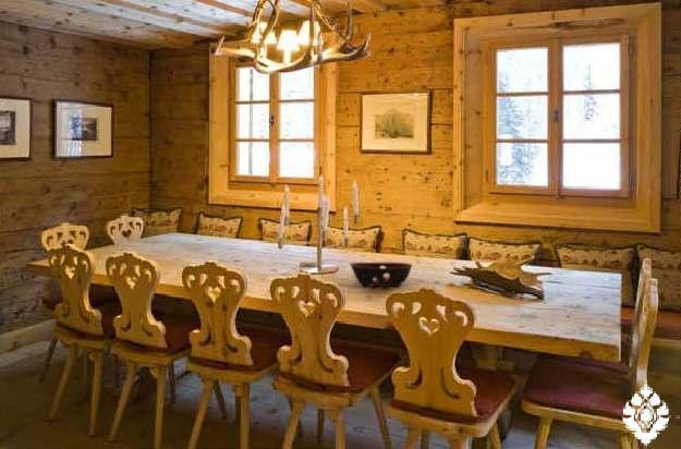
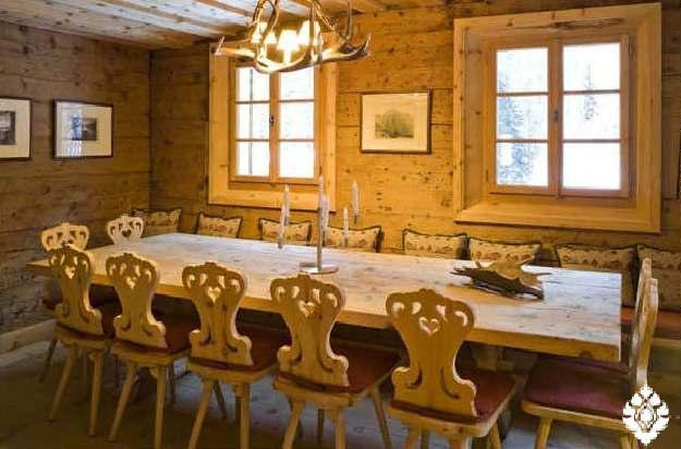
- decorative bowl (380, 274)
